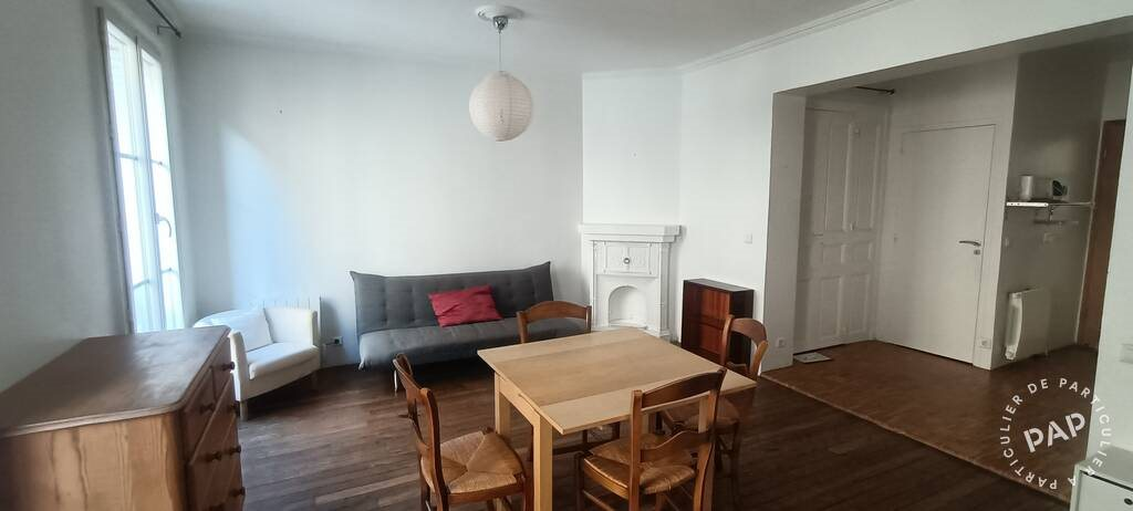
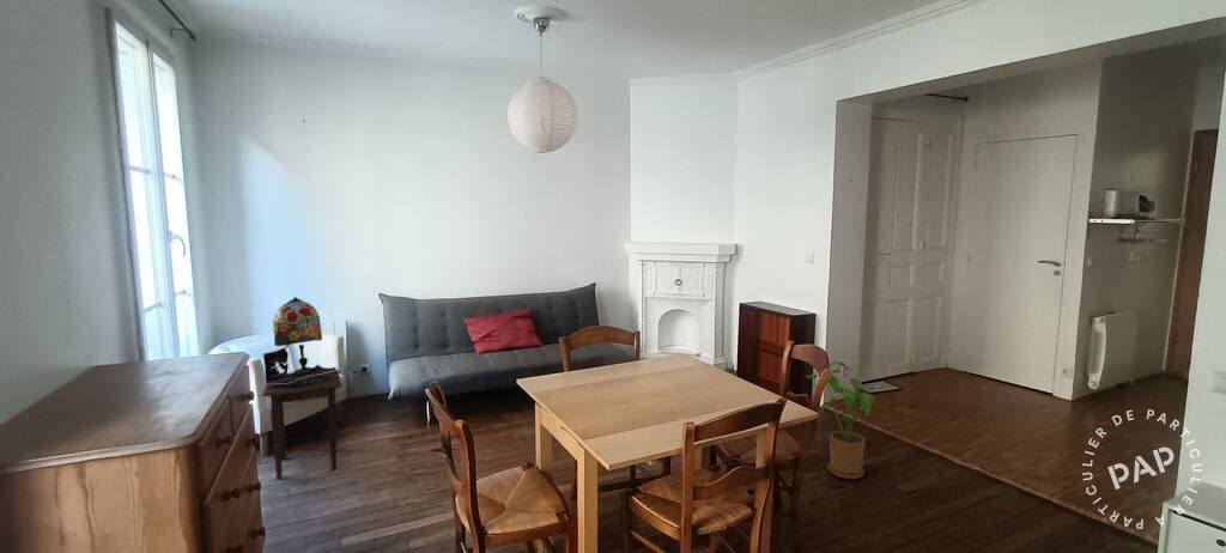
+ house plant (846, 418)
+ side table (302, 400)
+ table lamp (299, 339)
